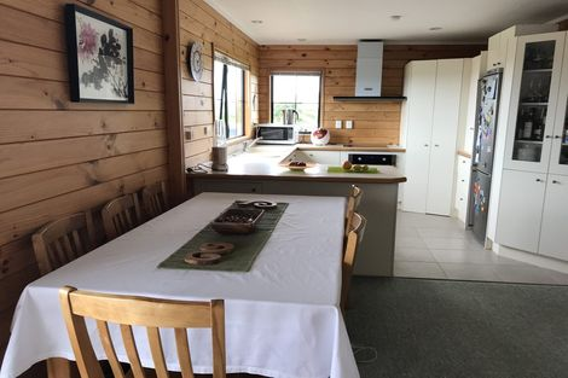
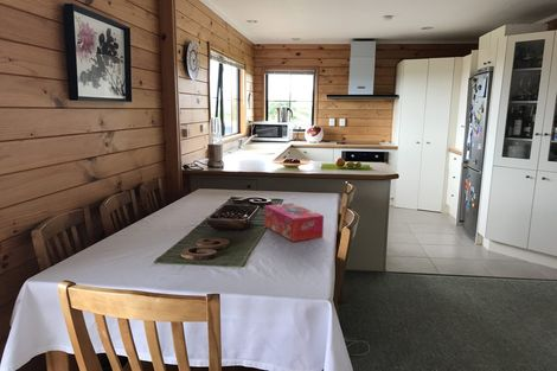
+ tissue box (292, 220)
